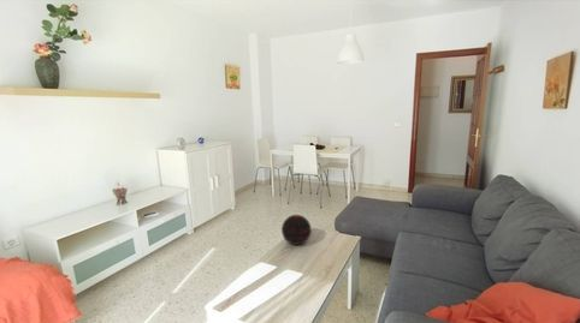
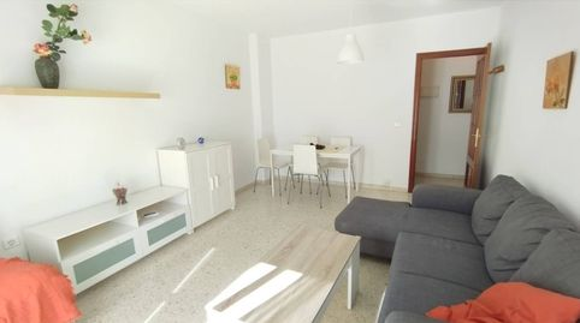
- decorative orb (296, 229)
